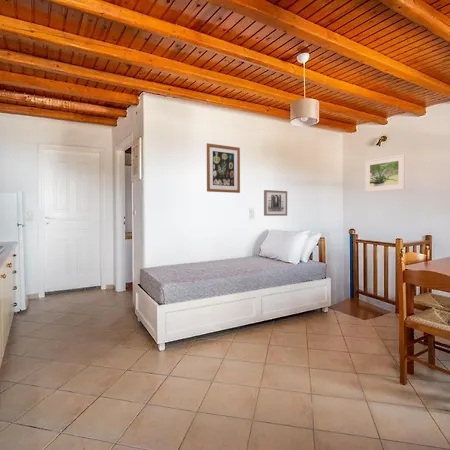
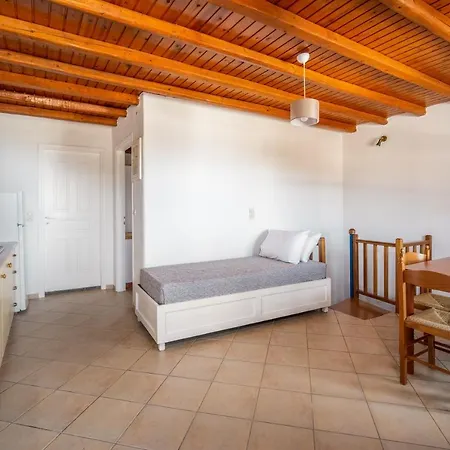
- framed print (383, 174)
- wall art (223, 168)
- wall art (275, 203)
